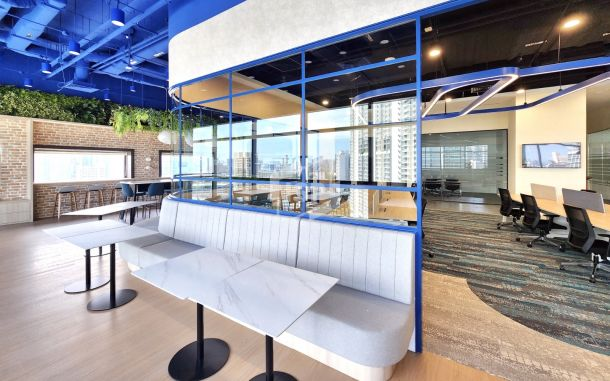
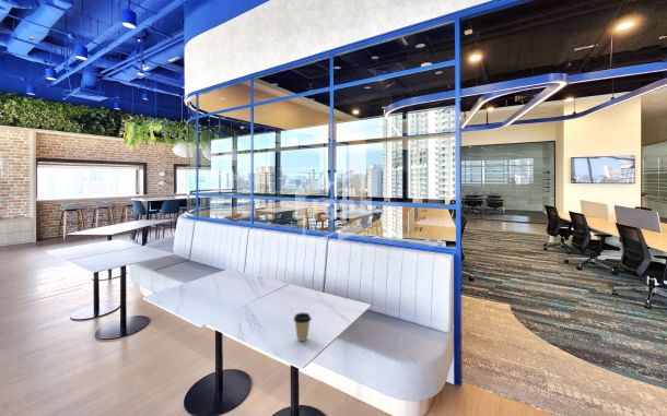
+ coffee cup (302, 326)
